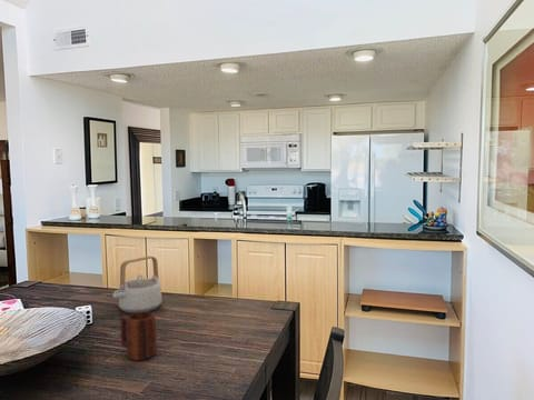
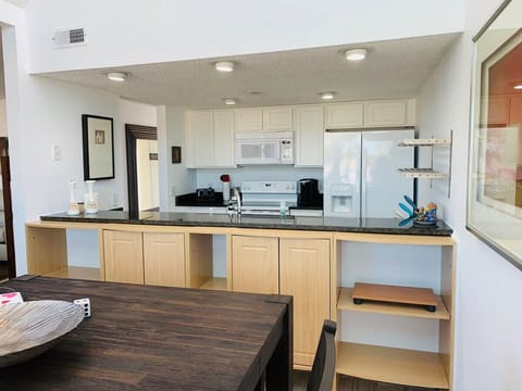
- mug (137, 333)
- teapot (136, 283)
